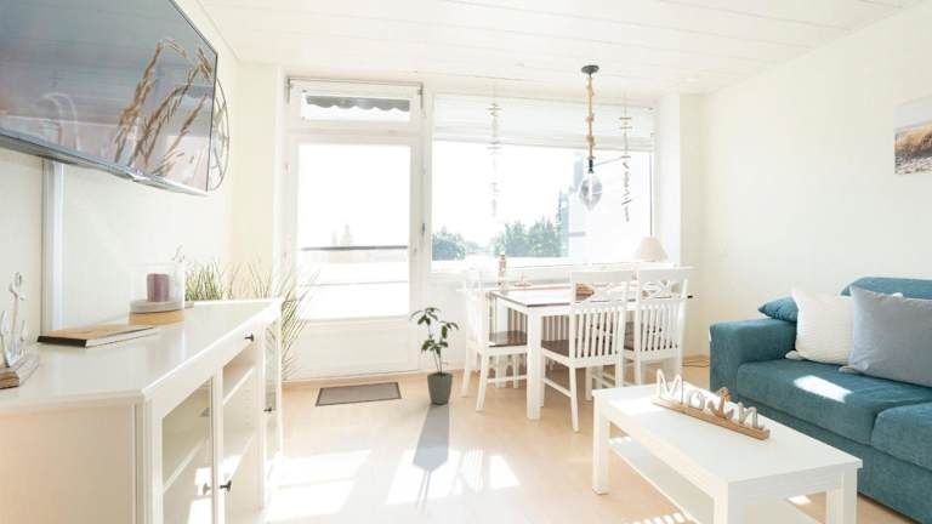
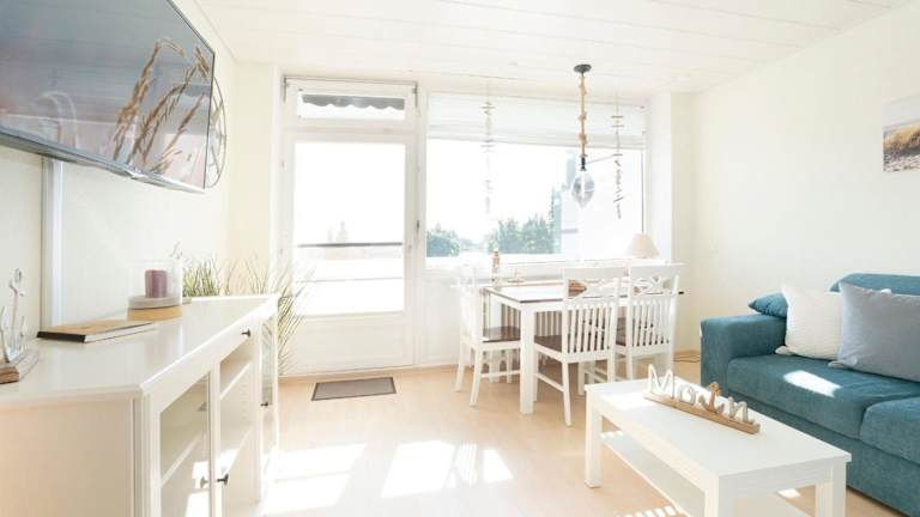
- house plant (433, 353)
